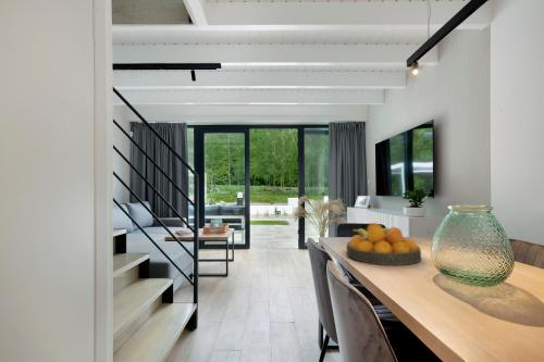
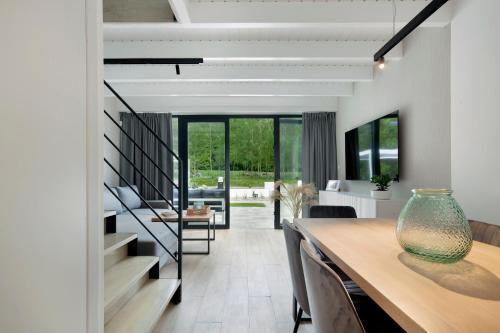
- fruit bowl (382, 240)
